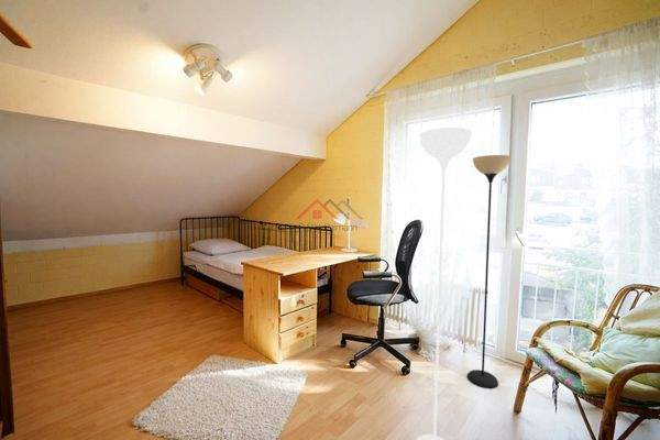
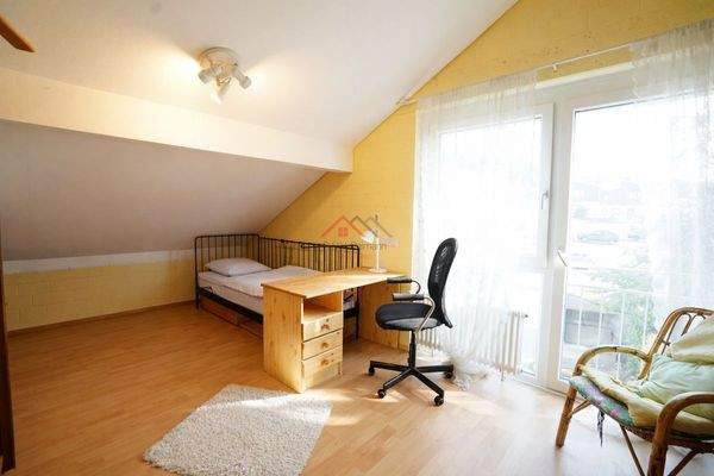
- floor lamp (485, 282)
